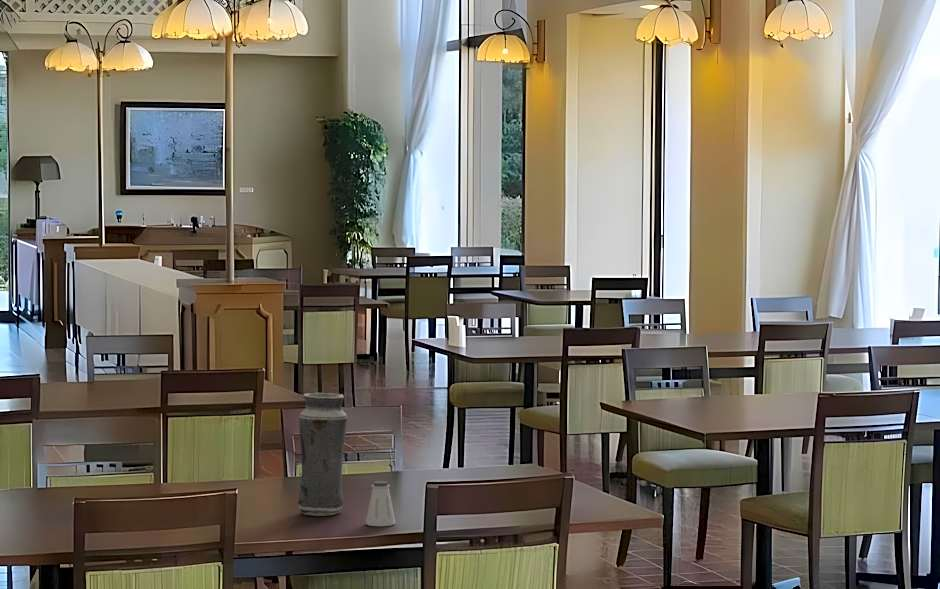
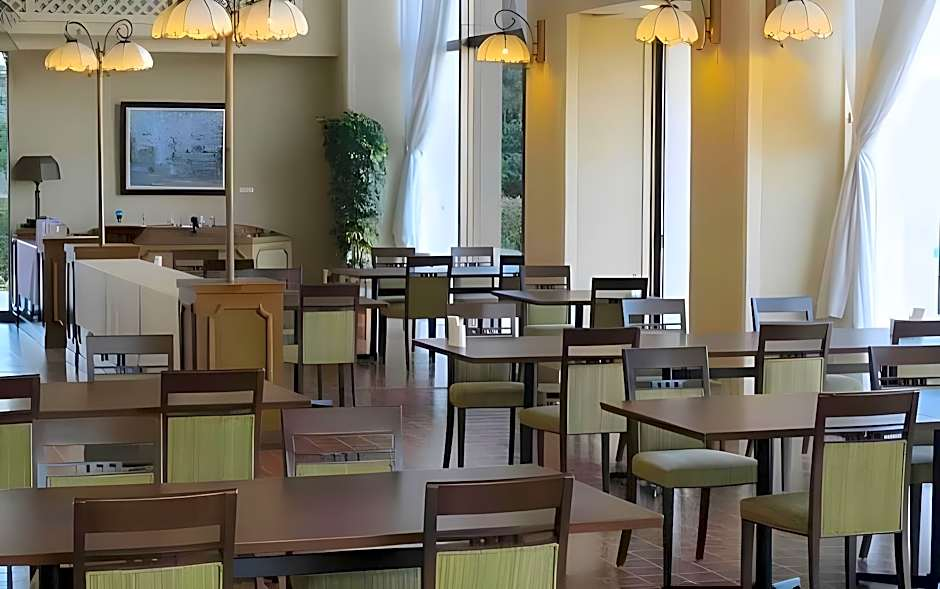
- saltshaker (380, 502)
- vase (322, 453)
